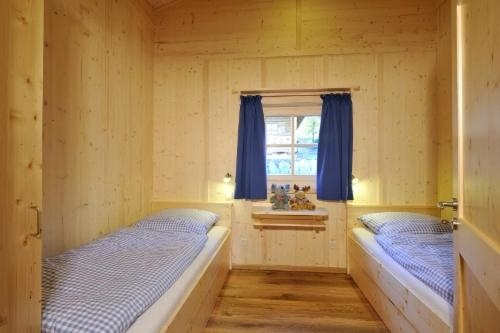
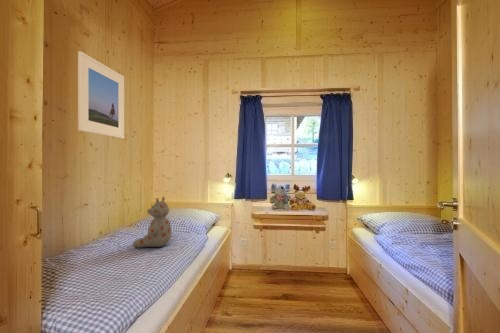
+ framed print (104, 100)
+ stuffed bear (153, 221)
